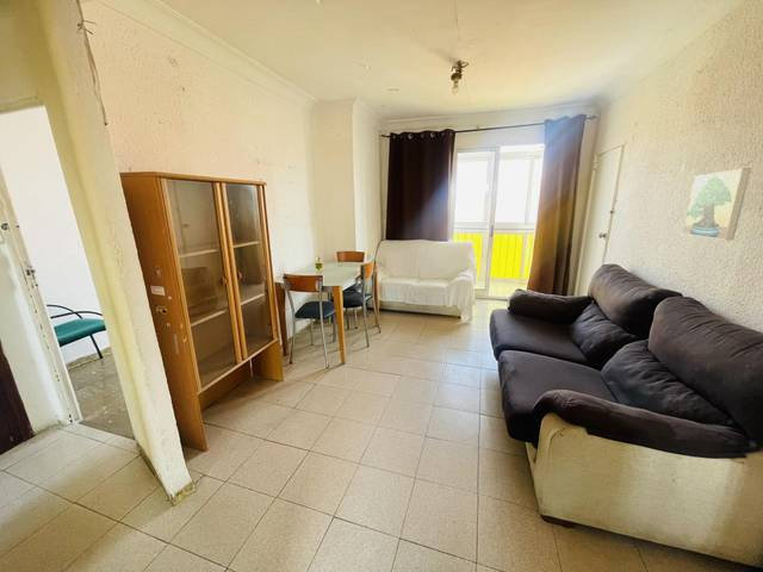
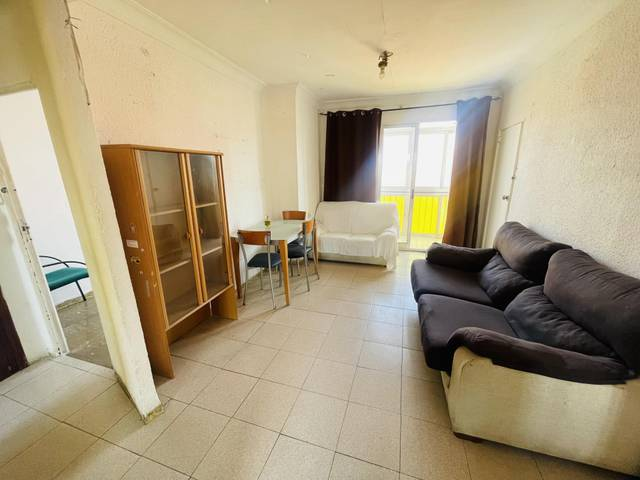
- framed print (712, 205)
